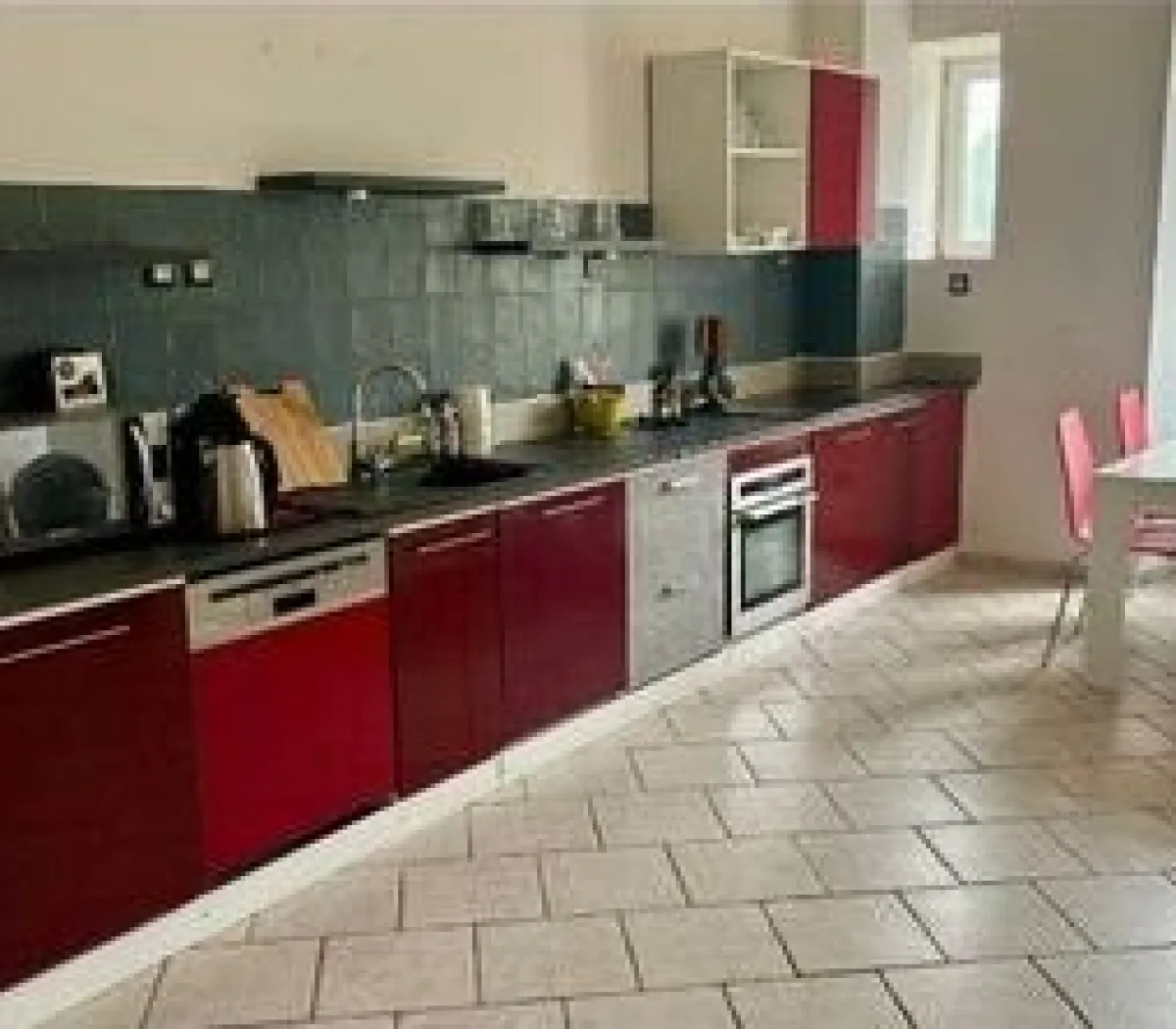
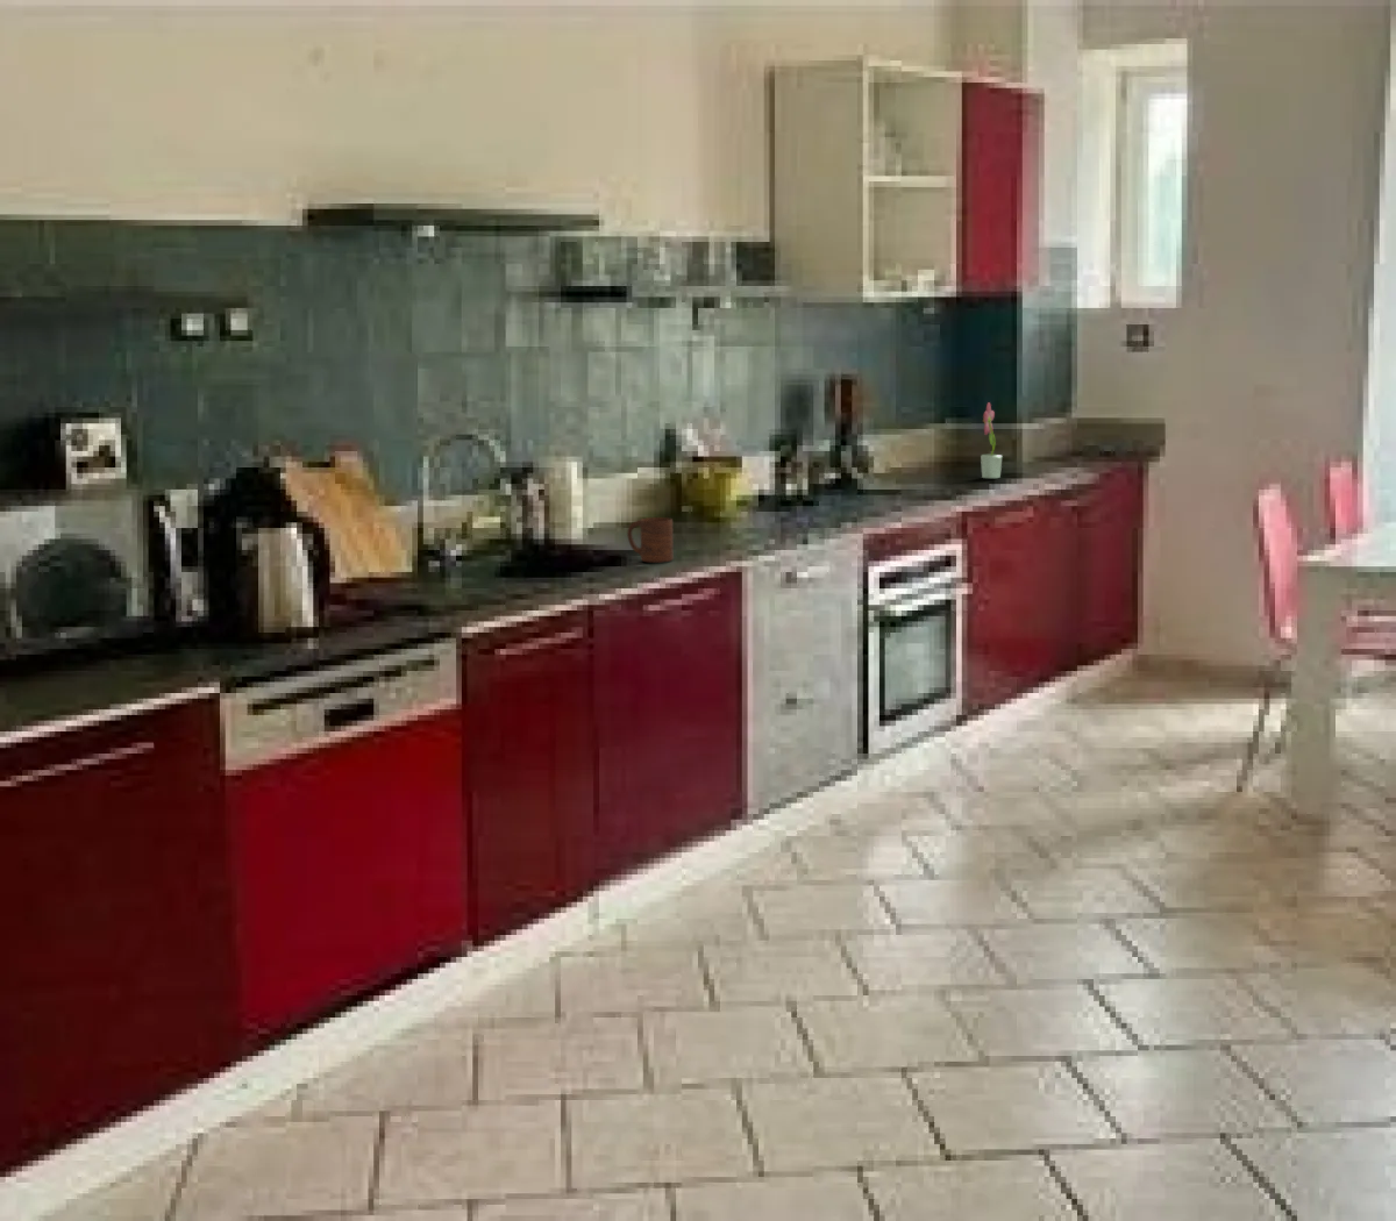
+ cup (652, 540)
+ potted flower (991, 439)
